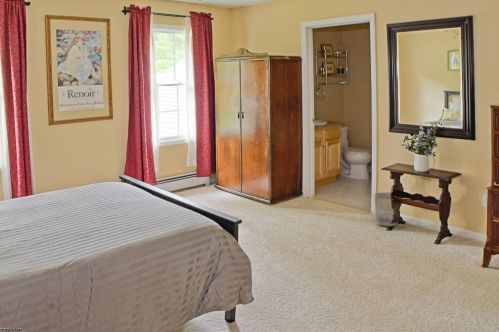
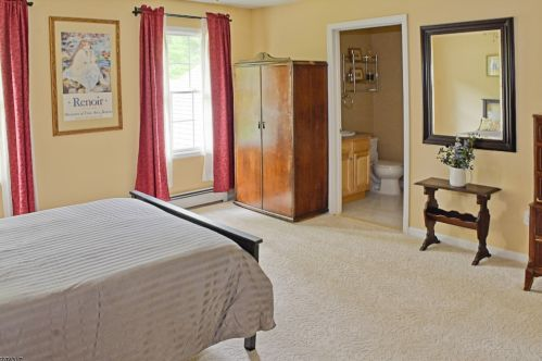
- wastebasket (387, 209)
